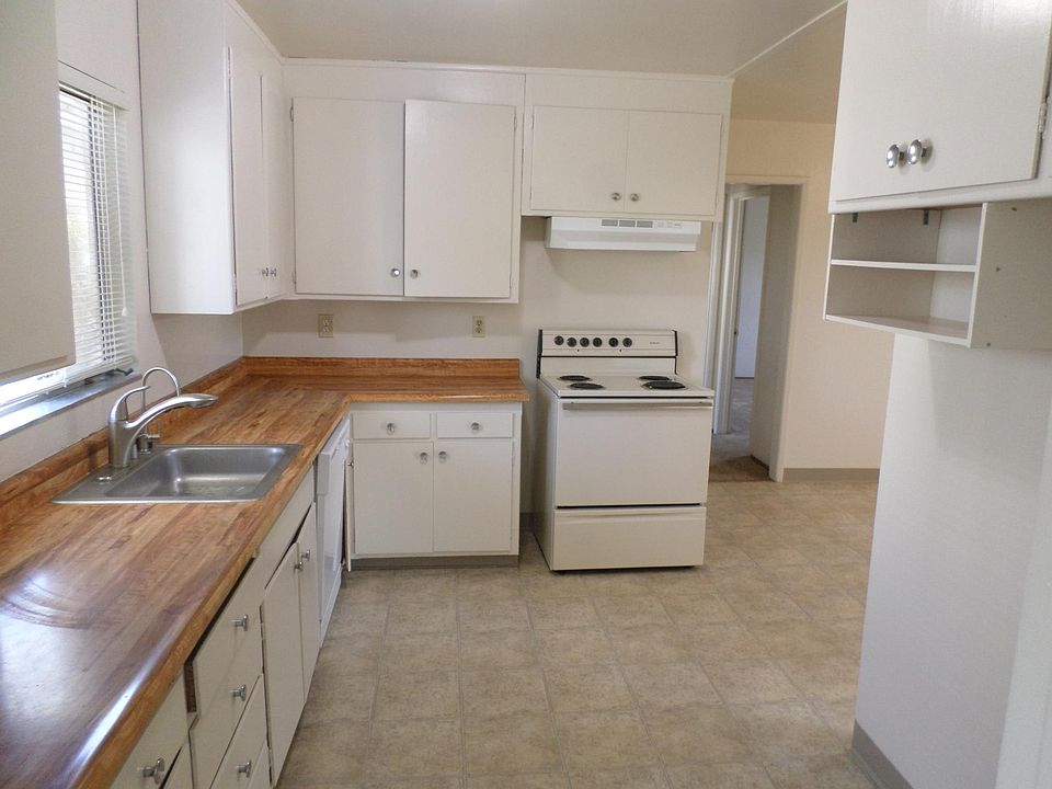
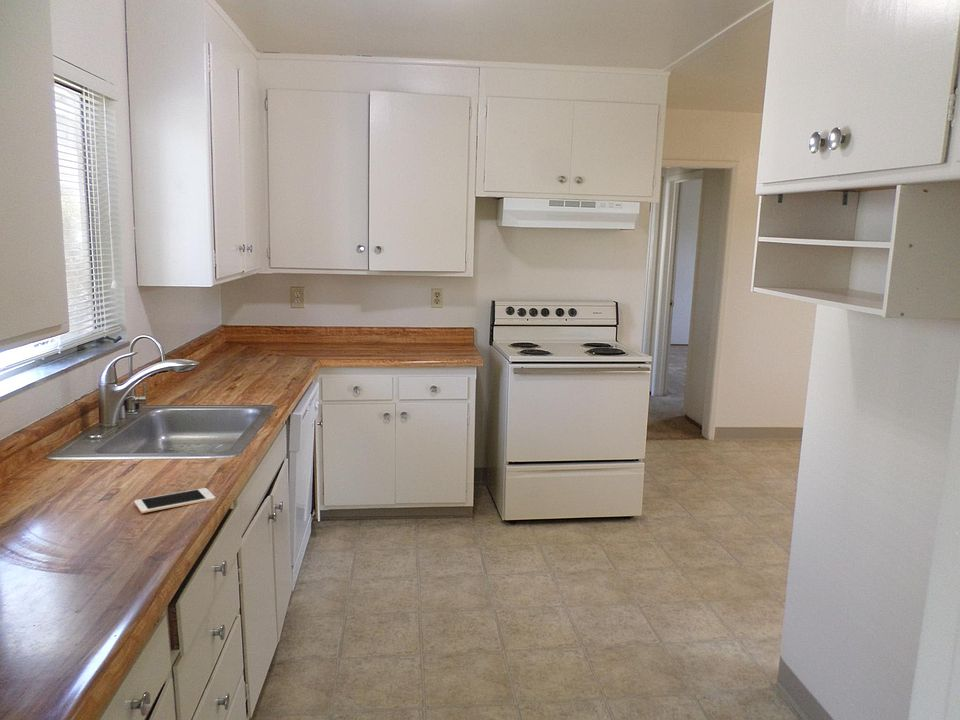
+ cell phone (175, 500)
